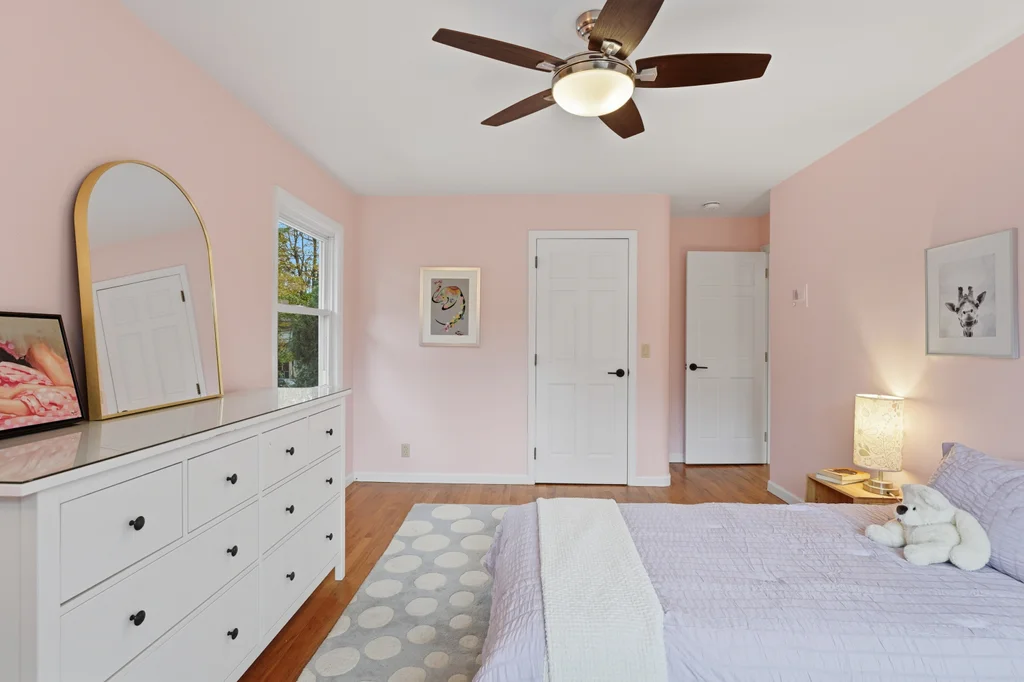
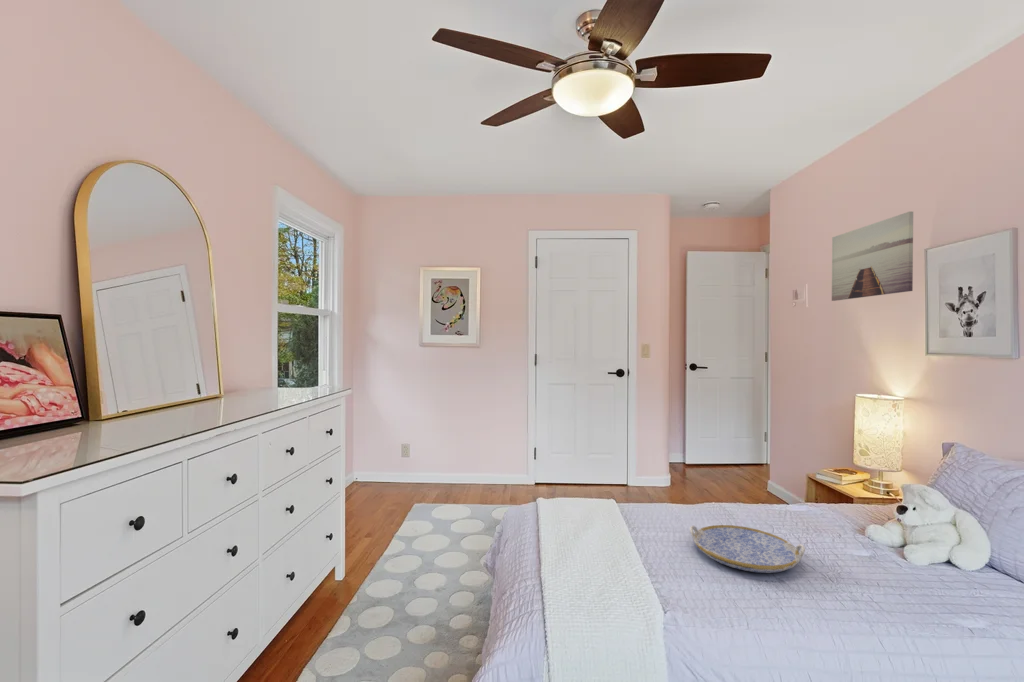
+ serving tray (744, 545)
+ wall art (867, 261)
